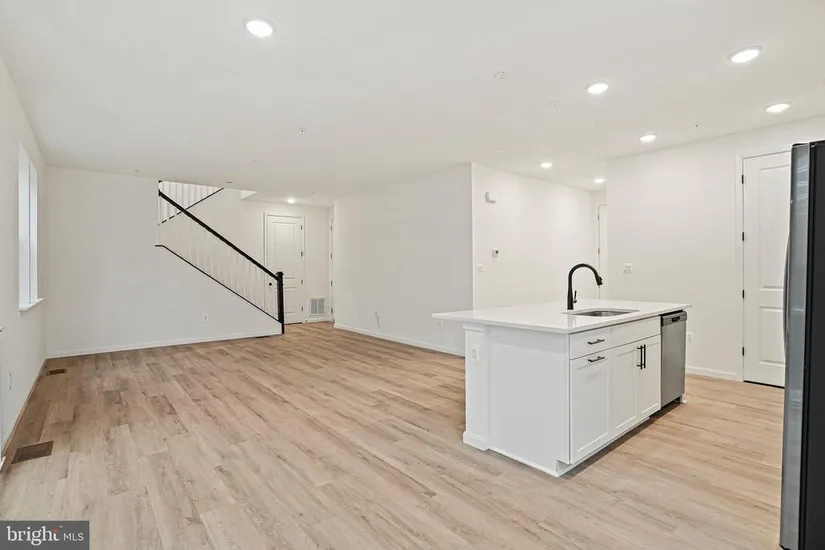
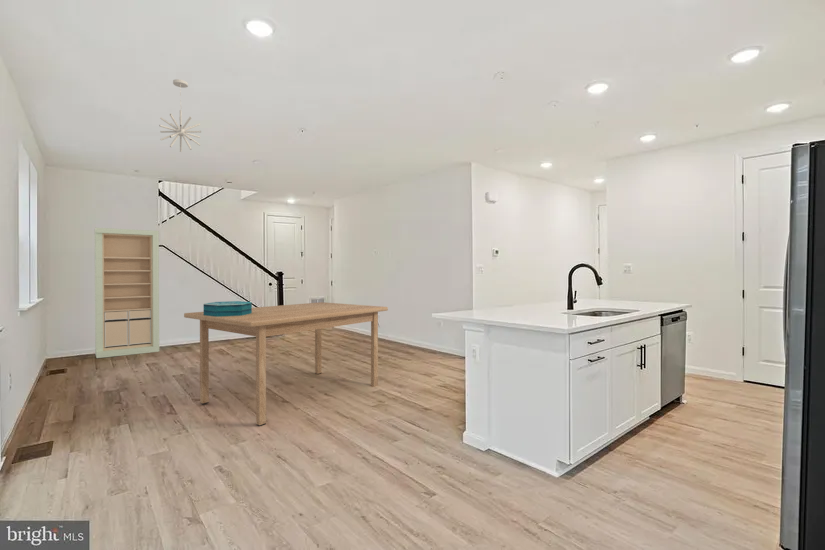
+ decorative box (228, 308)
+ pendant light (180, 116)
+ storage cabinet (127, 291)
+ table (293, 332)
